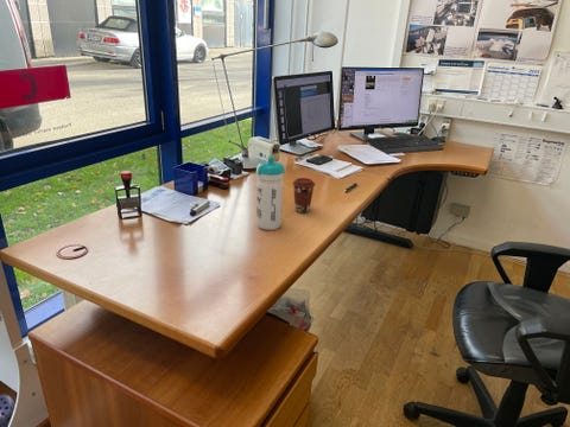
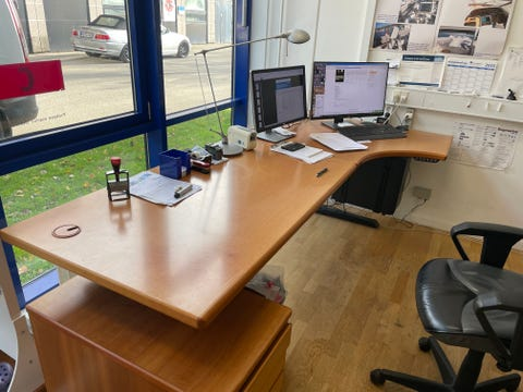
- coffee cup (303, 195)
- water bottle (270, 191)
